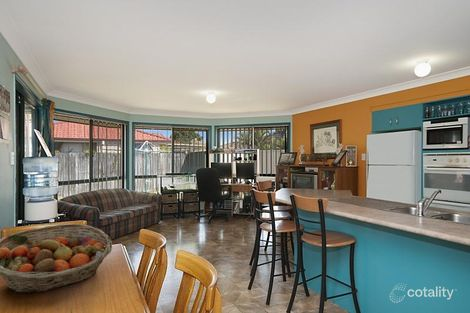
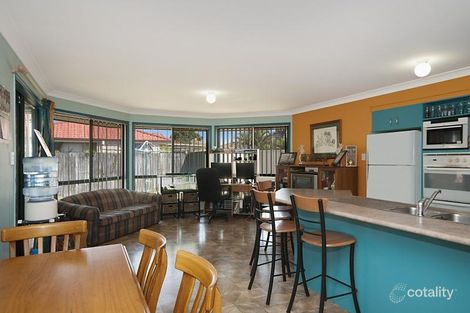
- fruit basket (55, 254)
